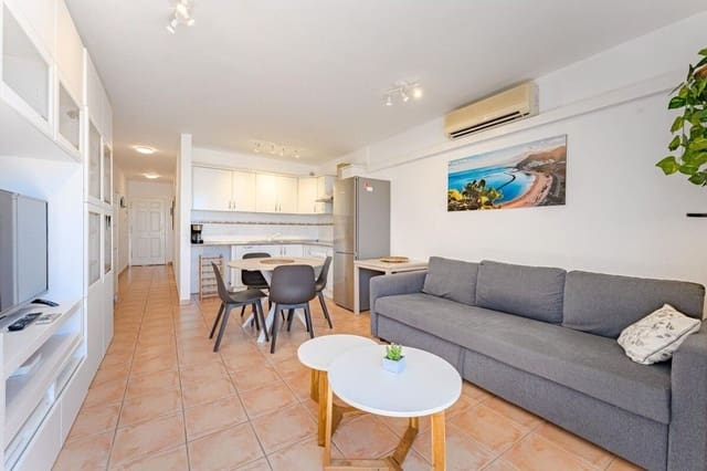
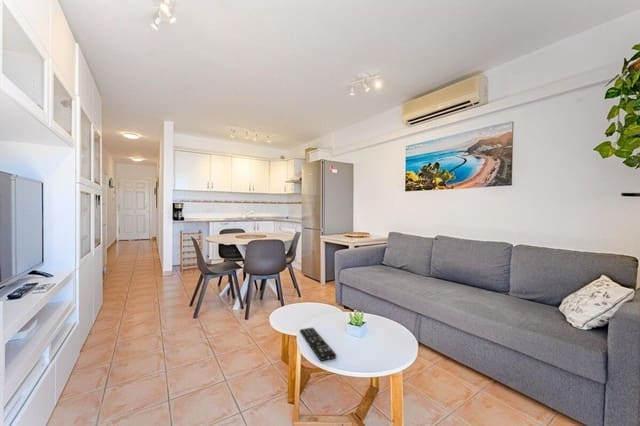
+ remote control (316, 342)
